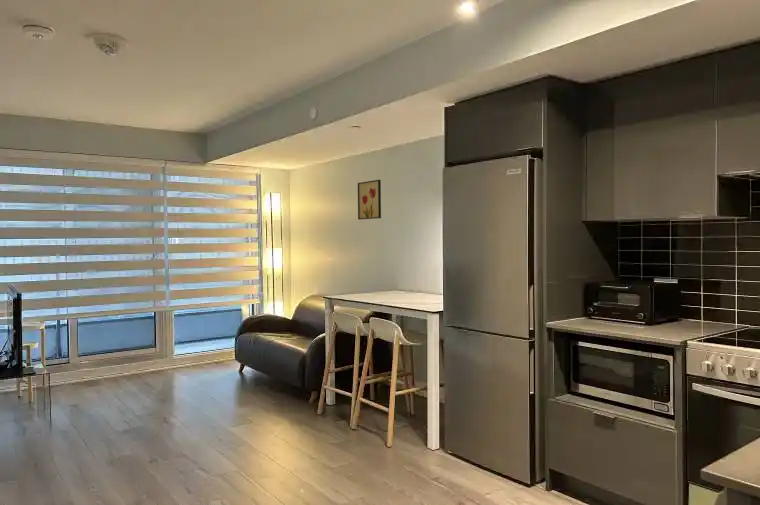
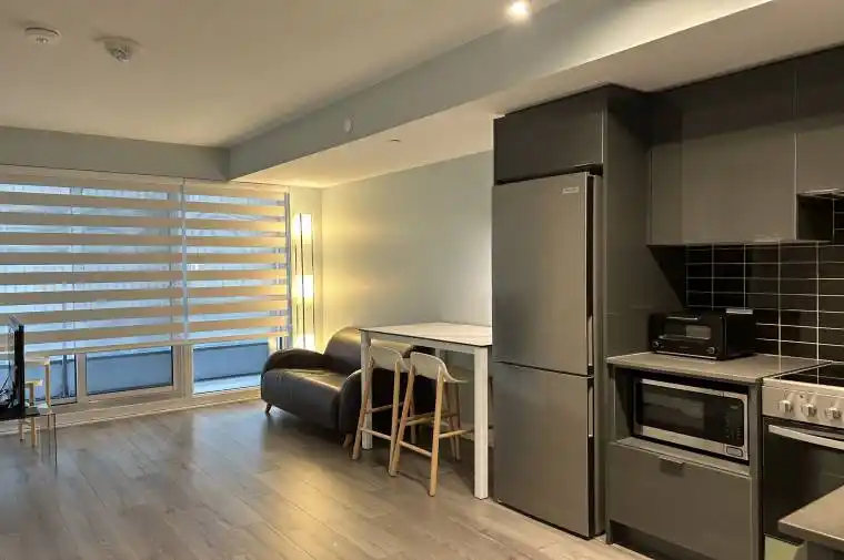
- wall art (369, 200)
